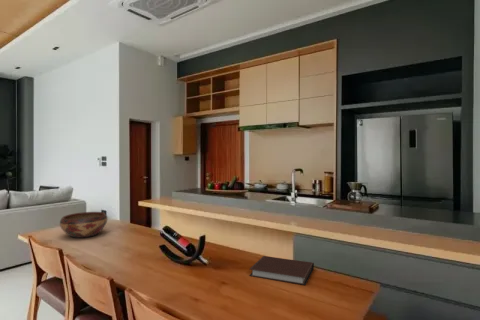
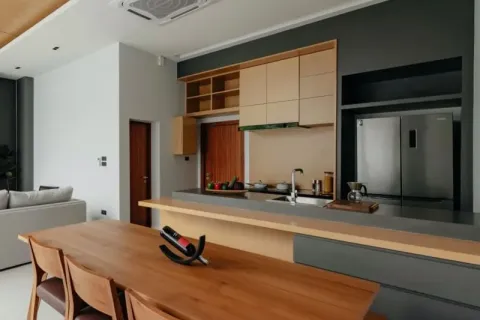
- notebook (282, 268)
- decorative bowl (84, 225)
